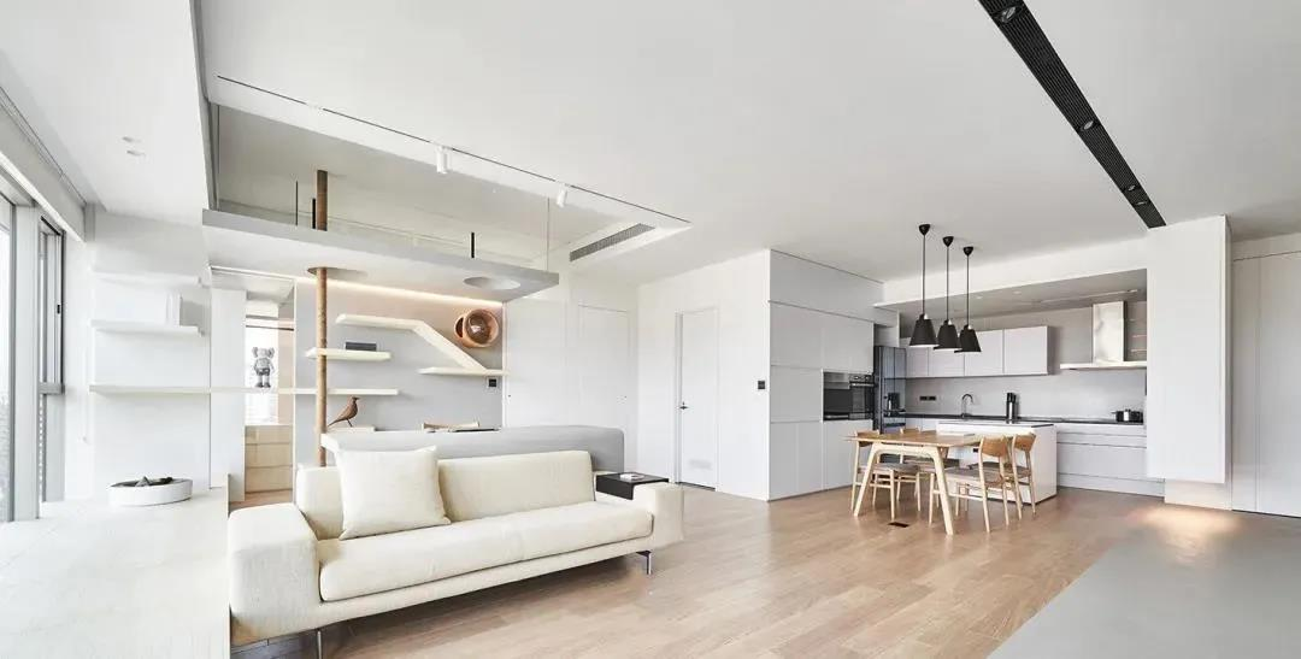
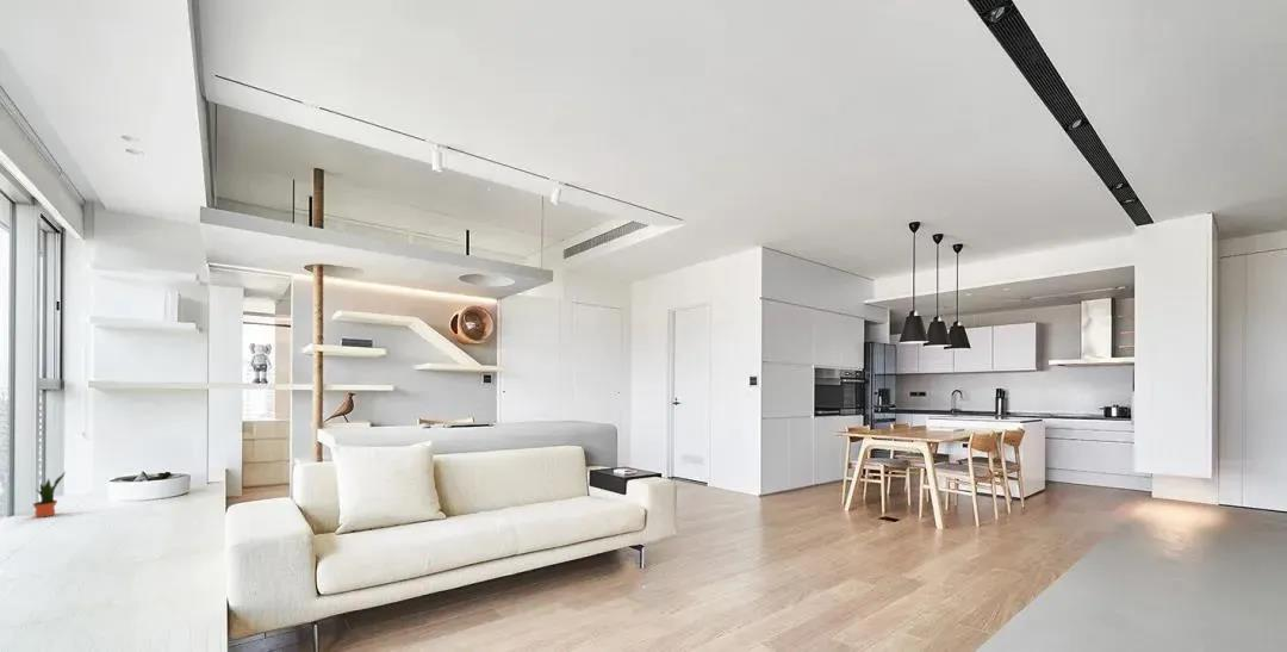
+ potted plant (49, 493)
